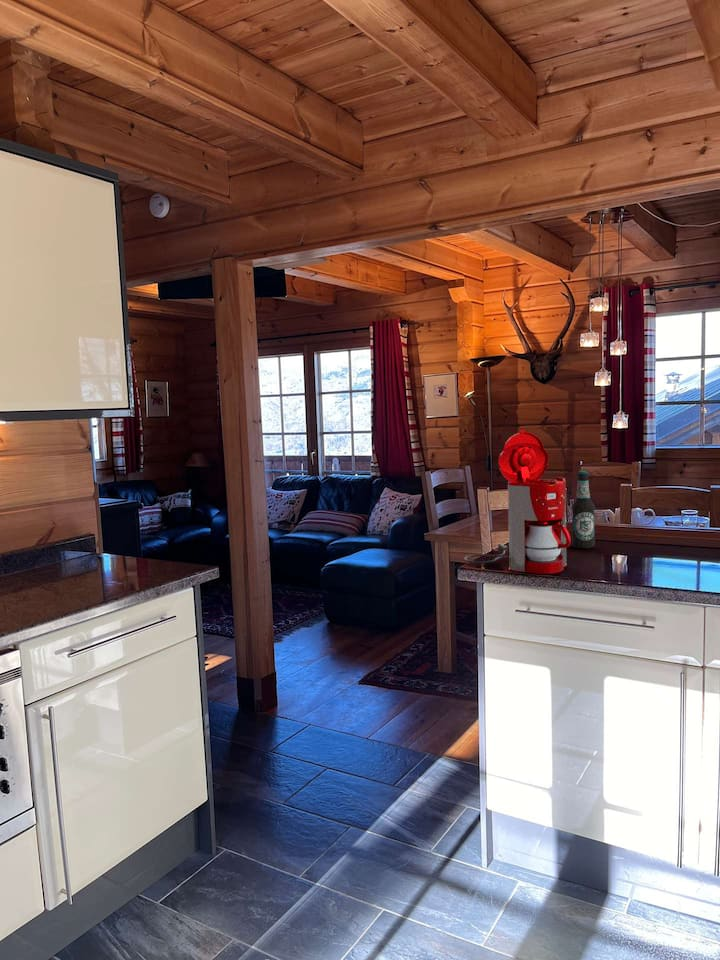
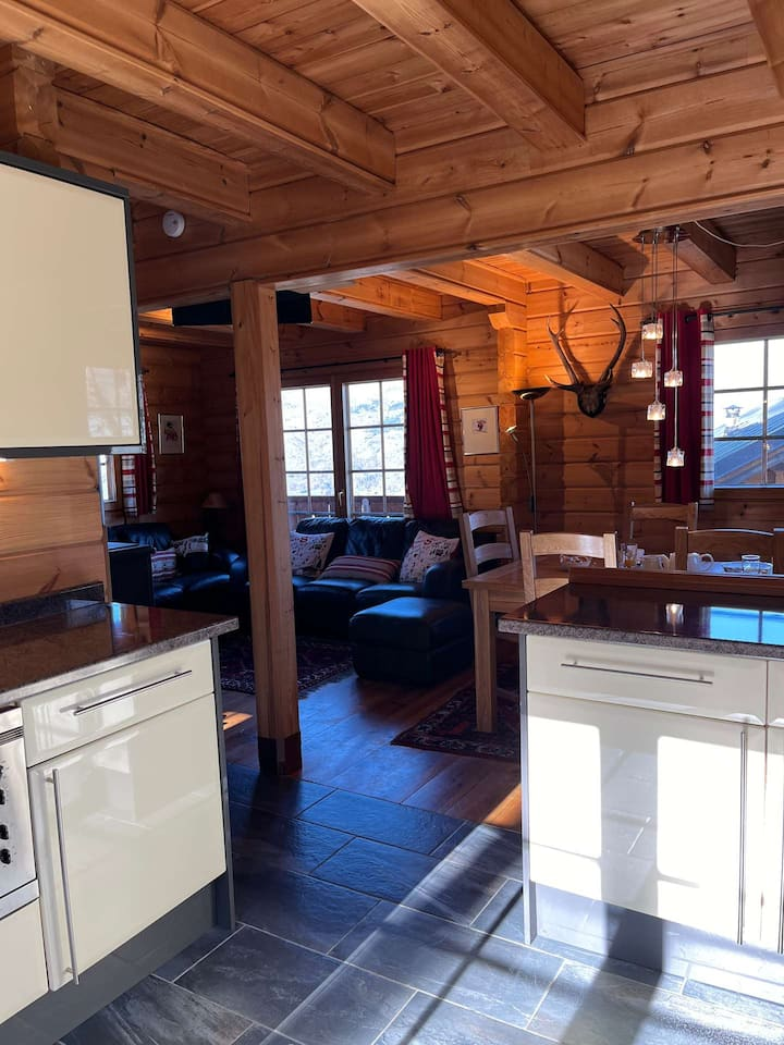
- bottle (583, 509)
- coffee maker (511, 497)
